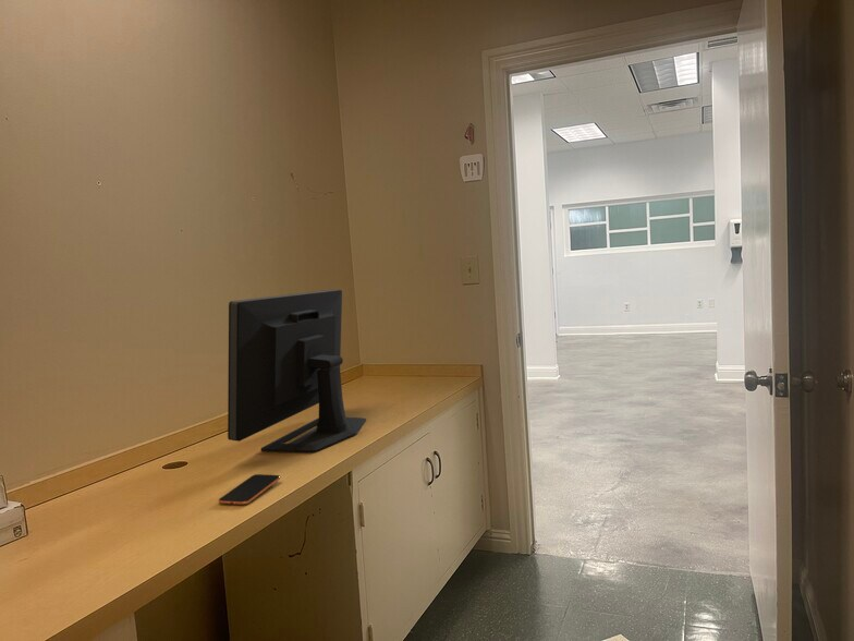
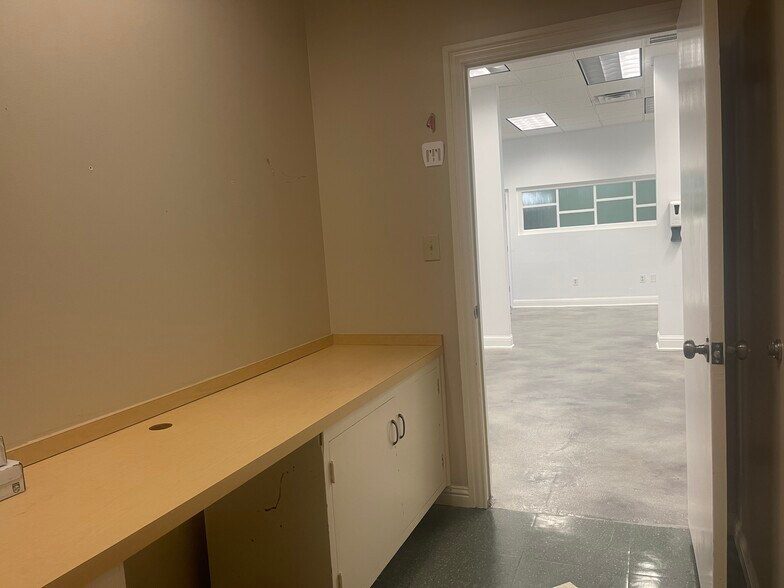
- monitor (316, 364)
- smartphone (251, 488)
